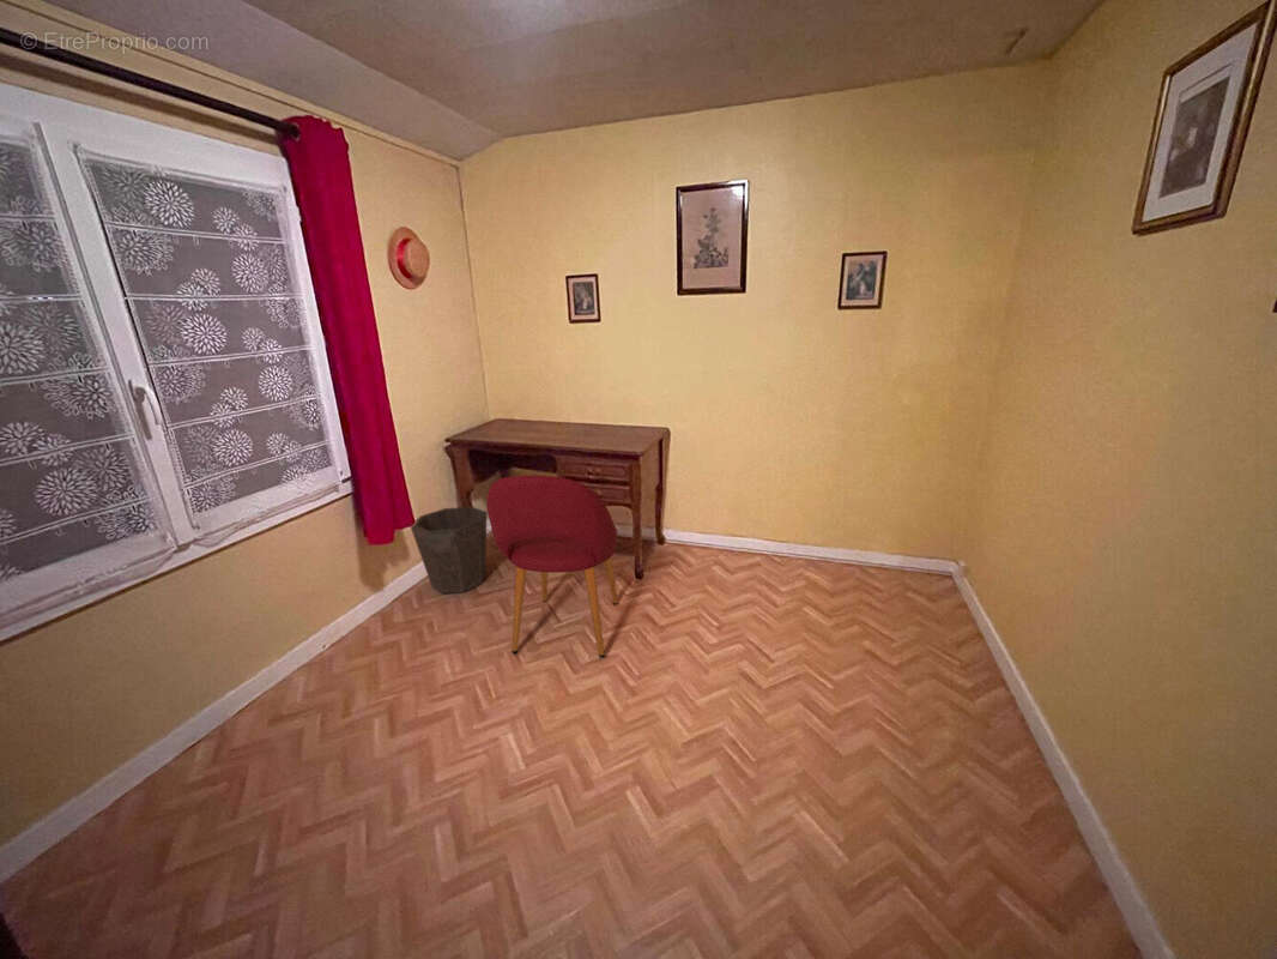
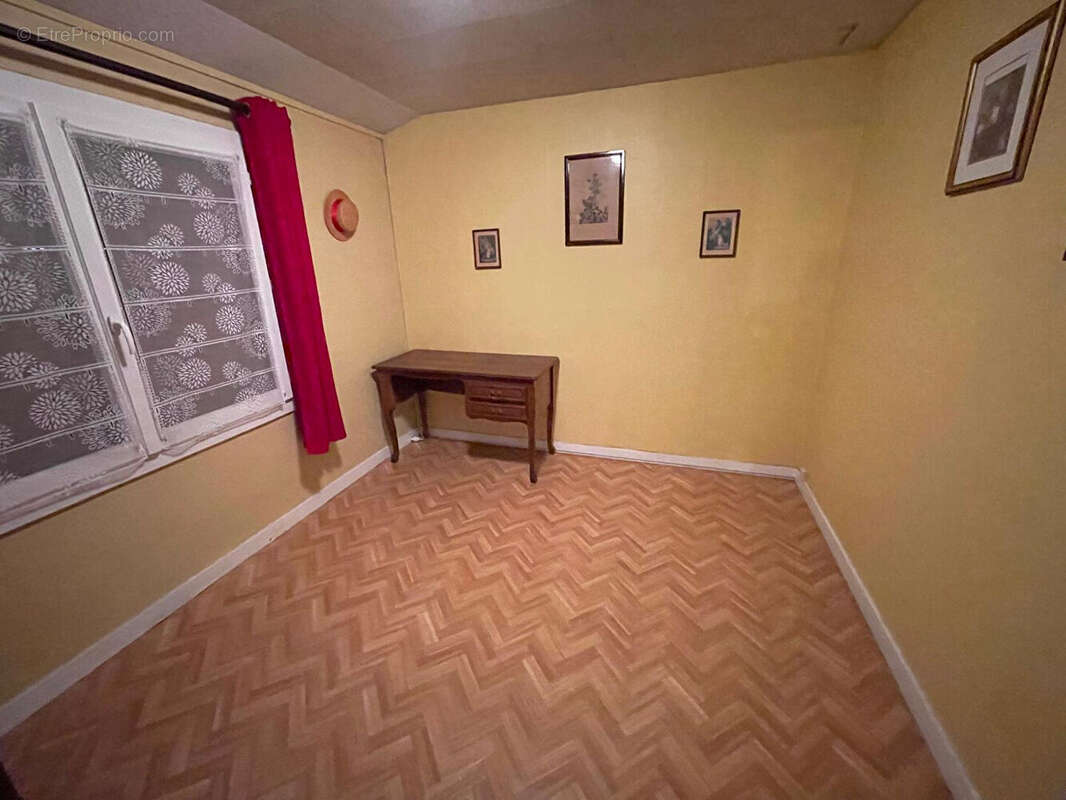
- waste bin (454, 550)
- dining chair (561, 548)
